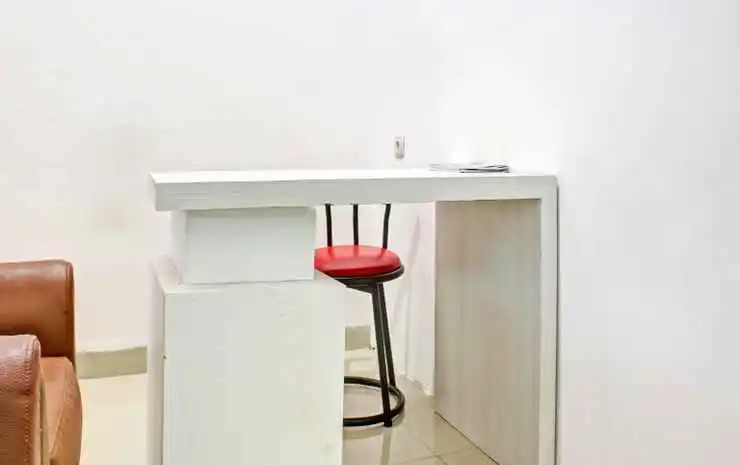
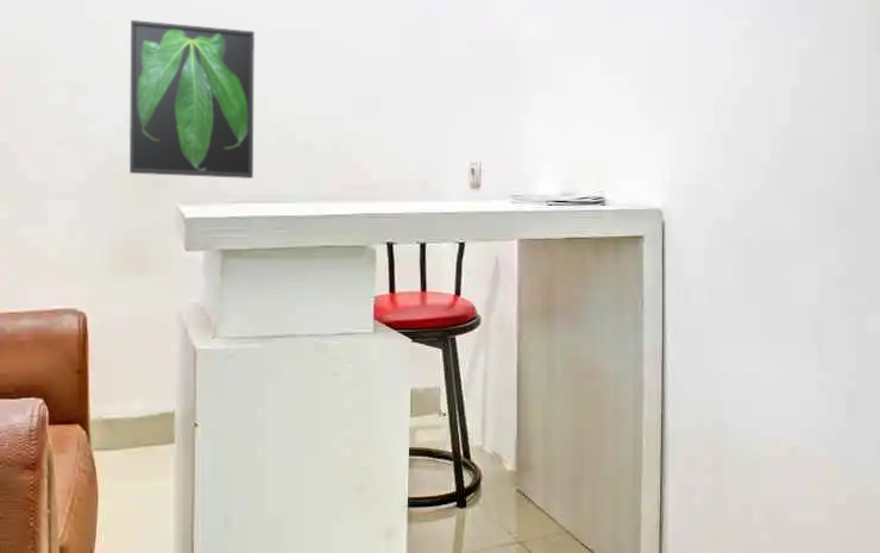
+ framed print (193, 100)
